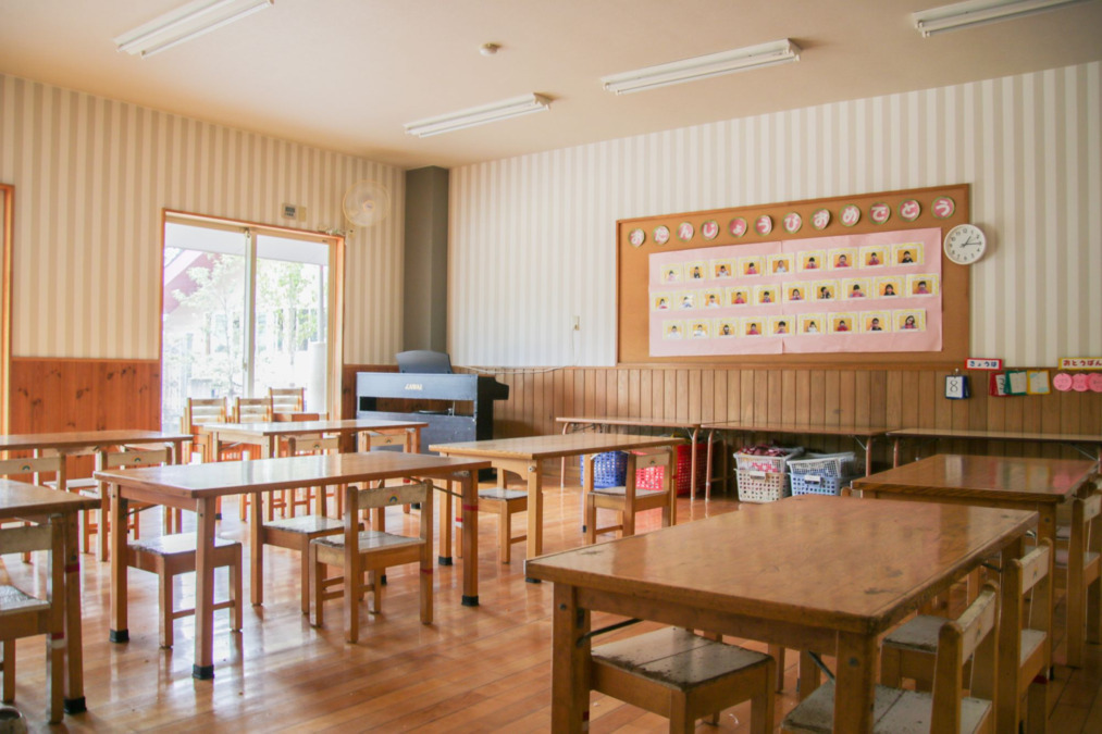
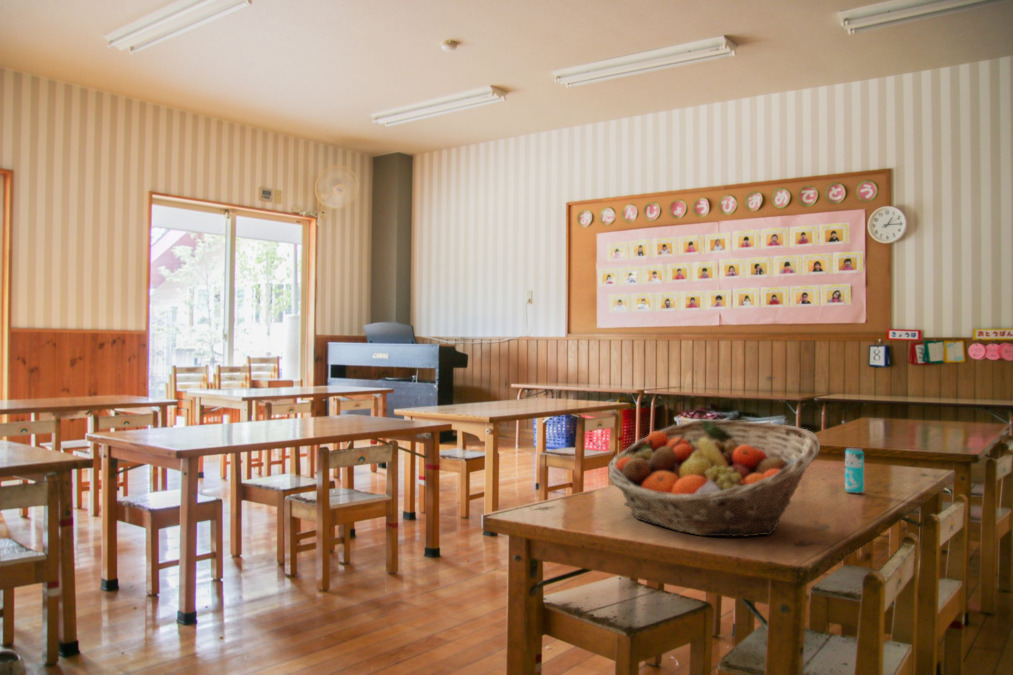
+ fruit basket (708, 472)
+ beverage can (854, 470)
